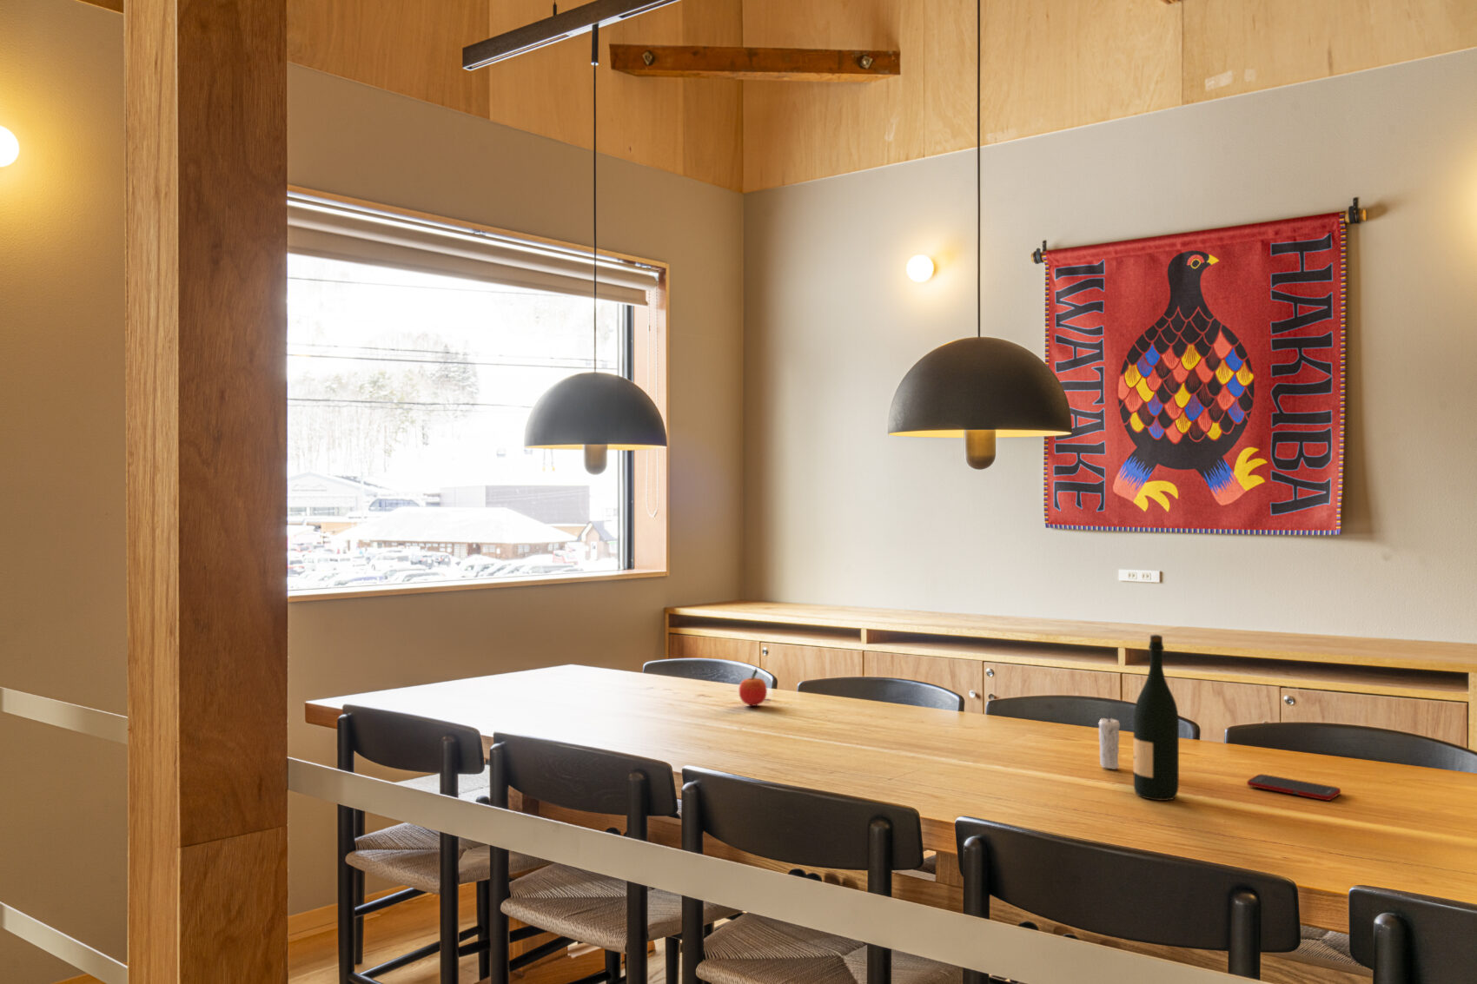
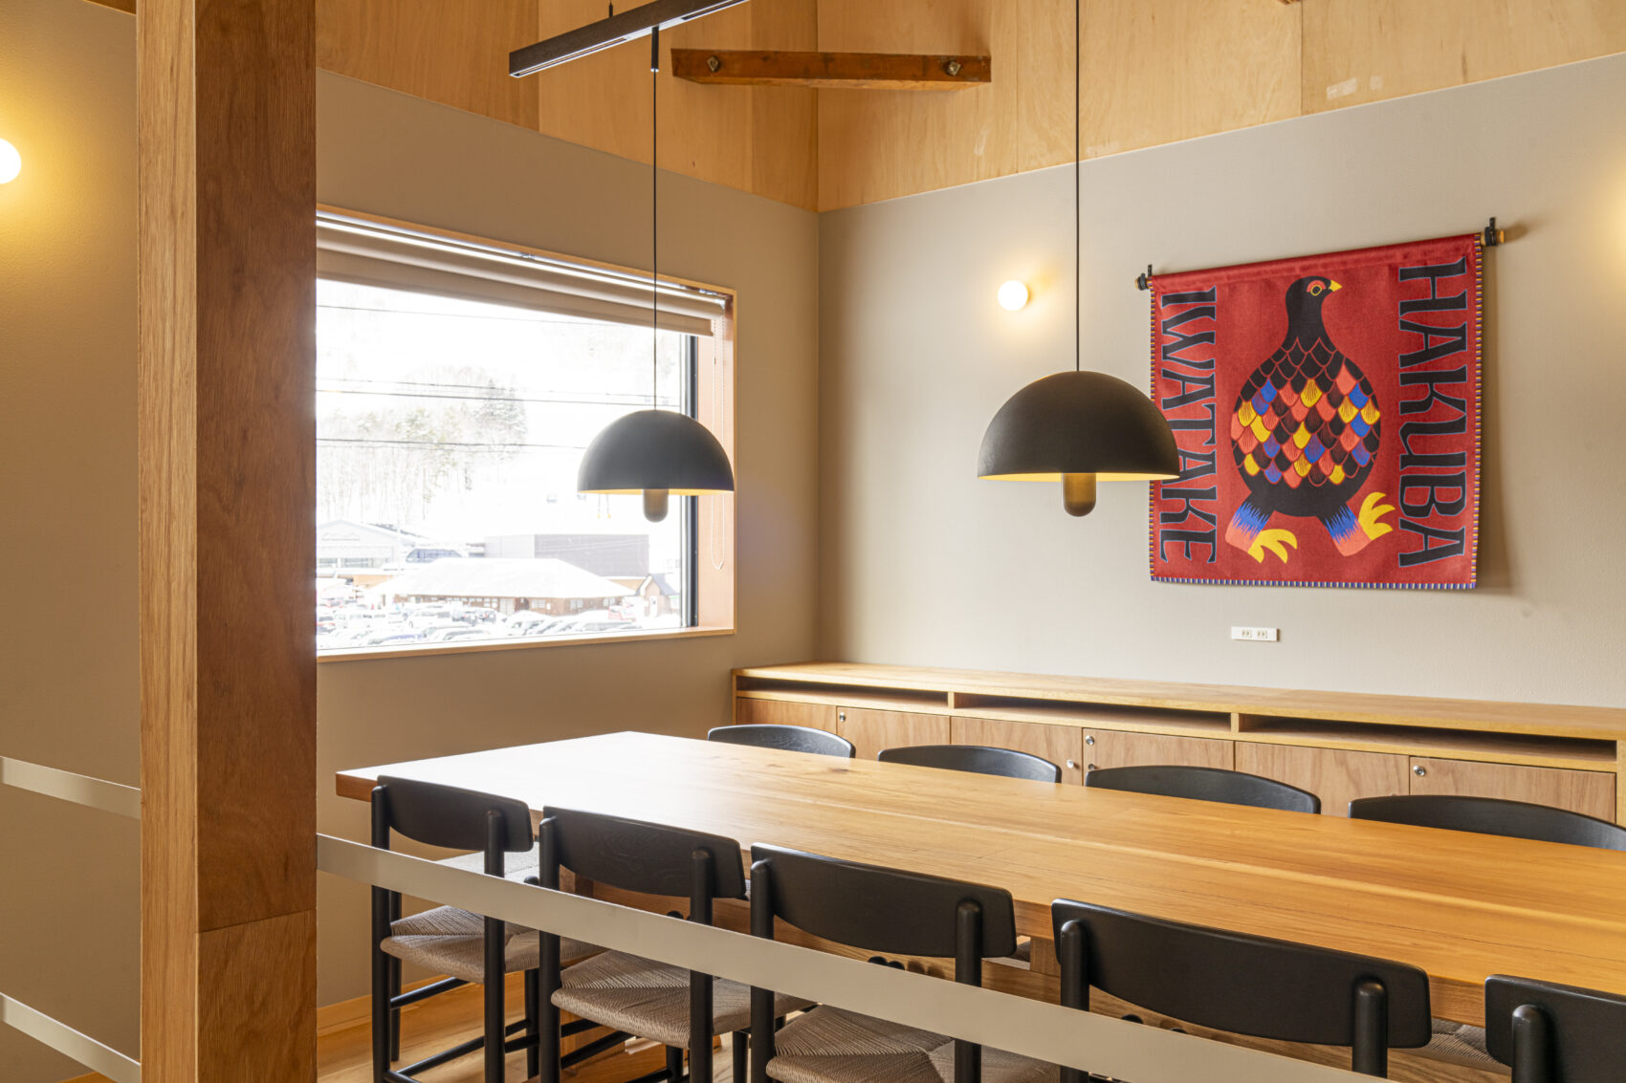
- candle (1109, 738)
- cell phone (1293, 786)
- wine bottle (1155, 715)
- fruit (752, 686)
